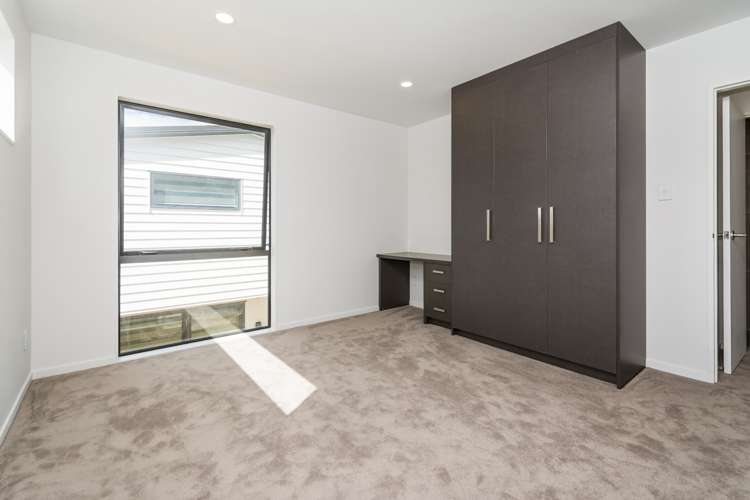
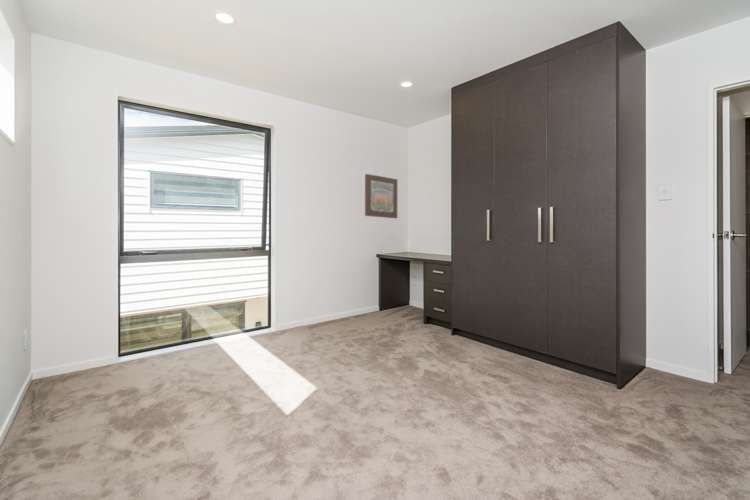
+ wall art (381, 196)
